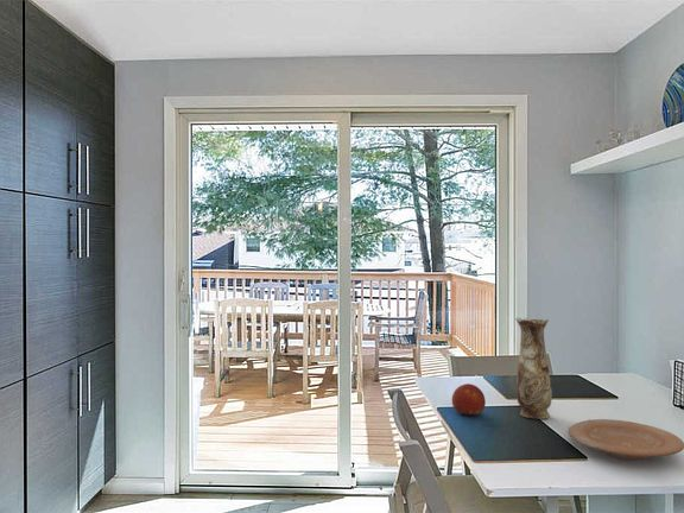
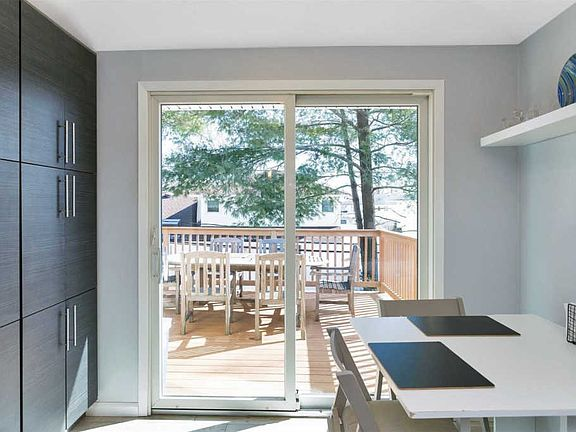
- plate (623, 442)
- fruit (468, 399)
- vase (533, 366)
